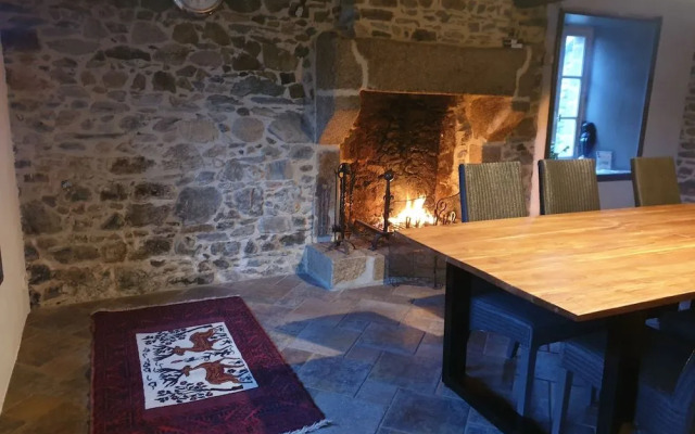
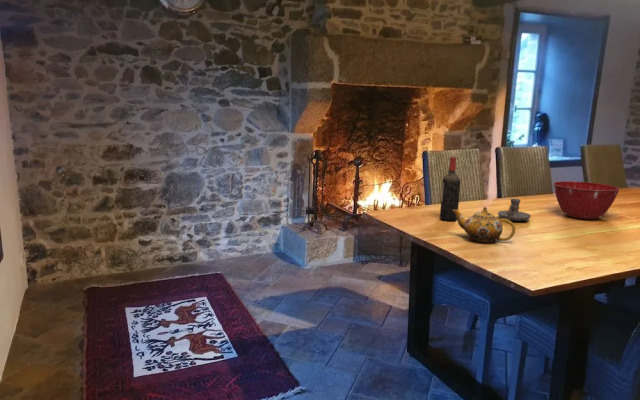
+ mixing bowl (583, 200)
+ candle holder (513, 210)
+ teapot (482, 223)
+ wine bottle (450, 188)
